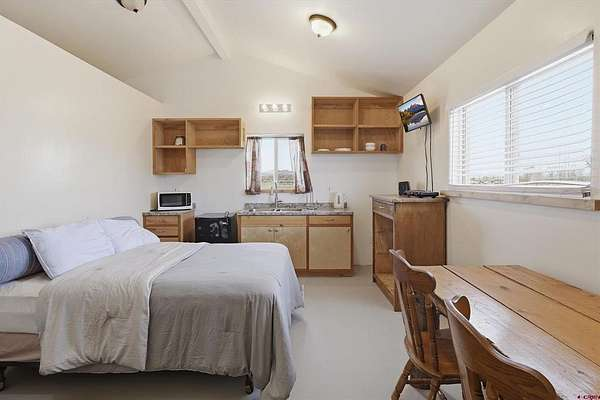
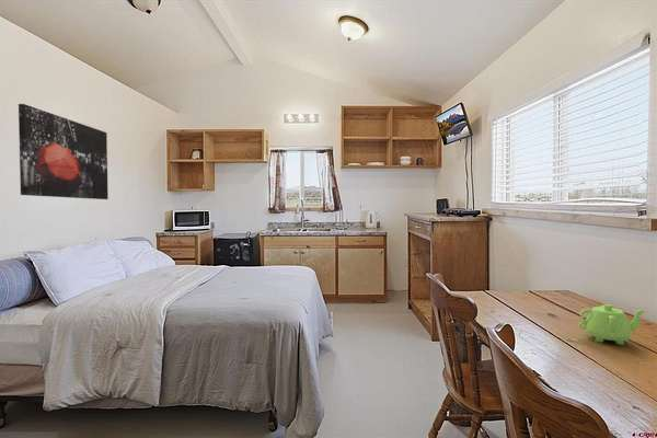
+ teapot (611, 322)
+ wall art (70, 159)
